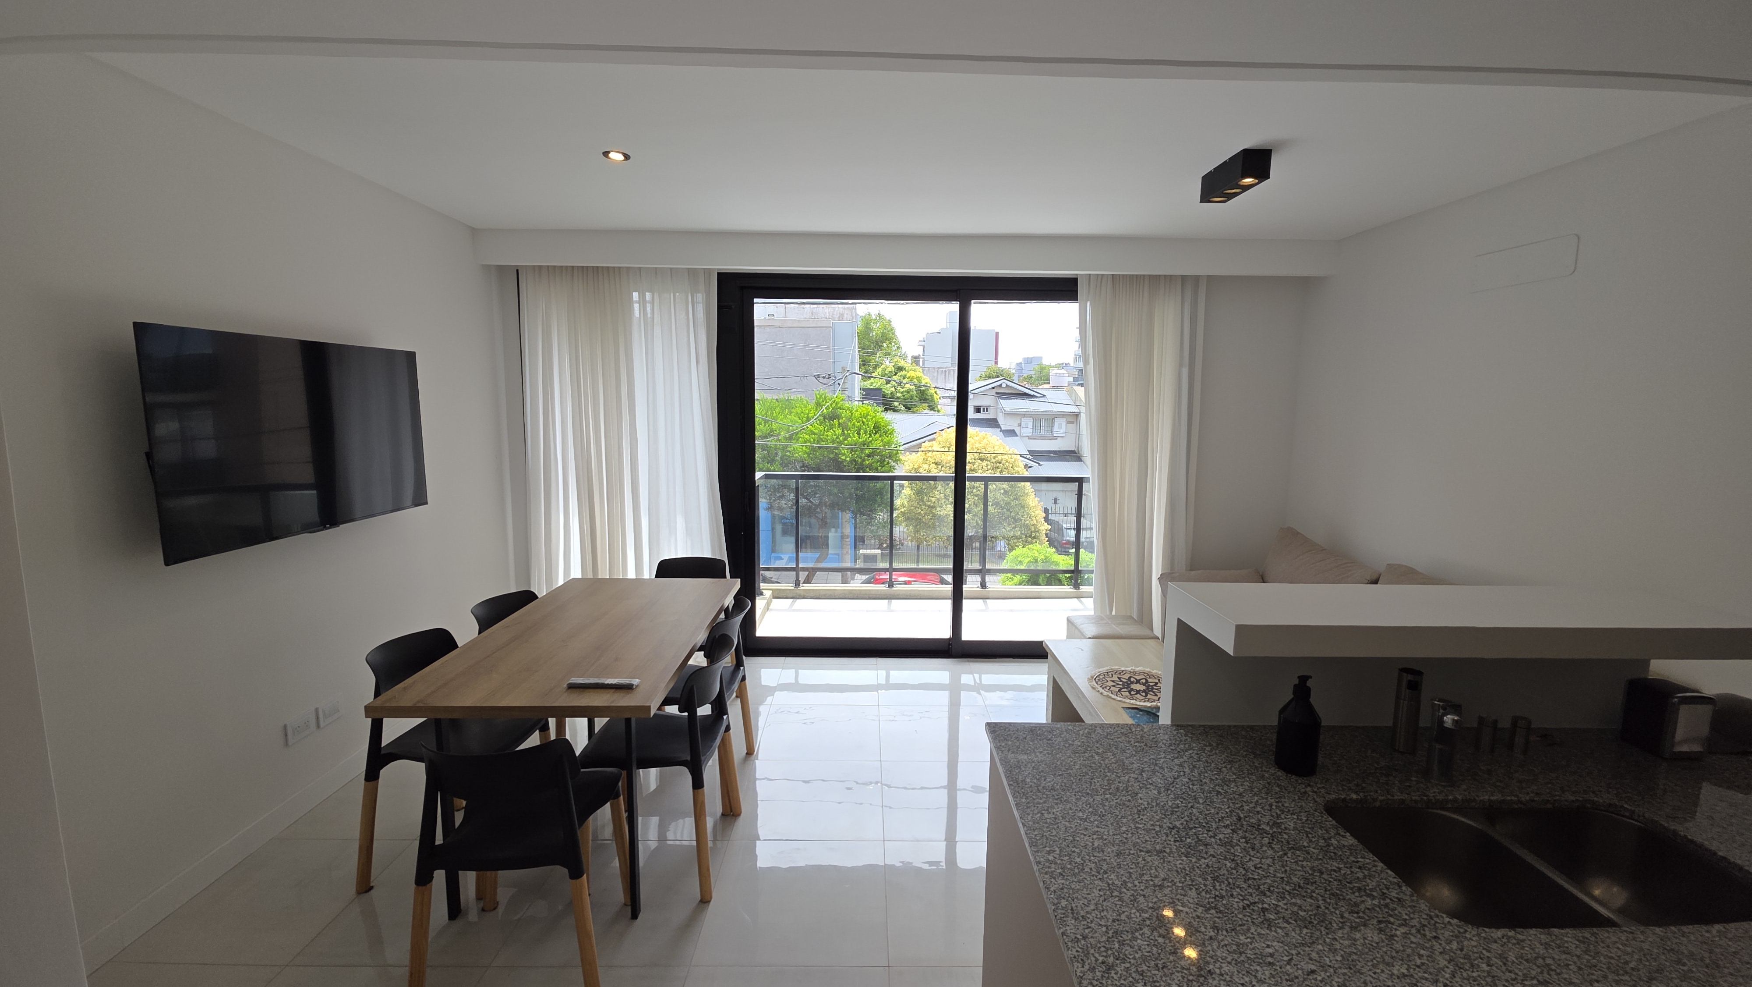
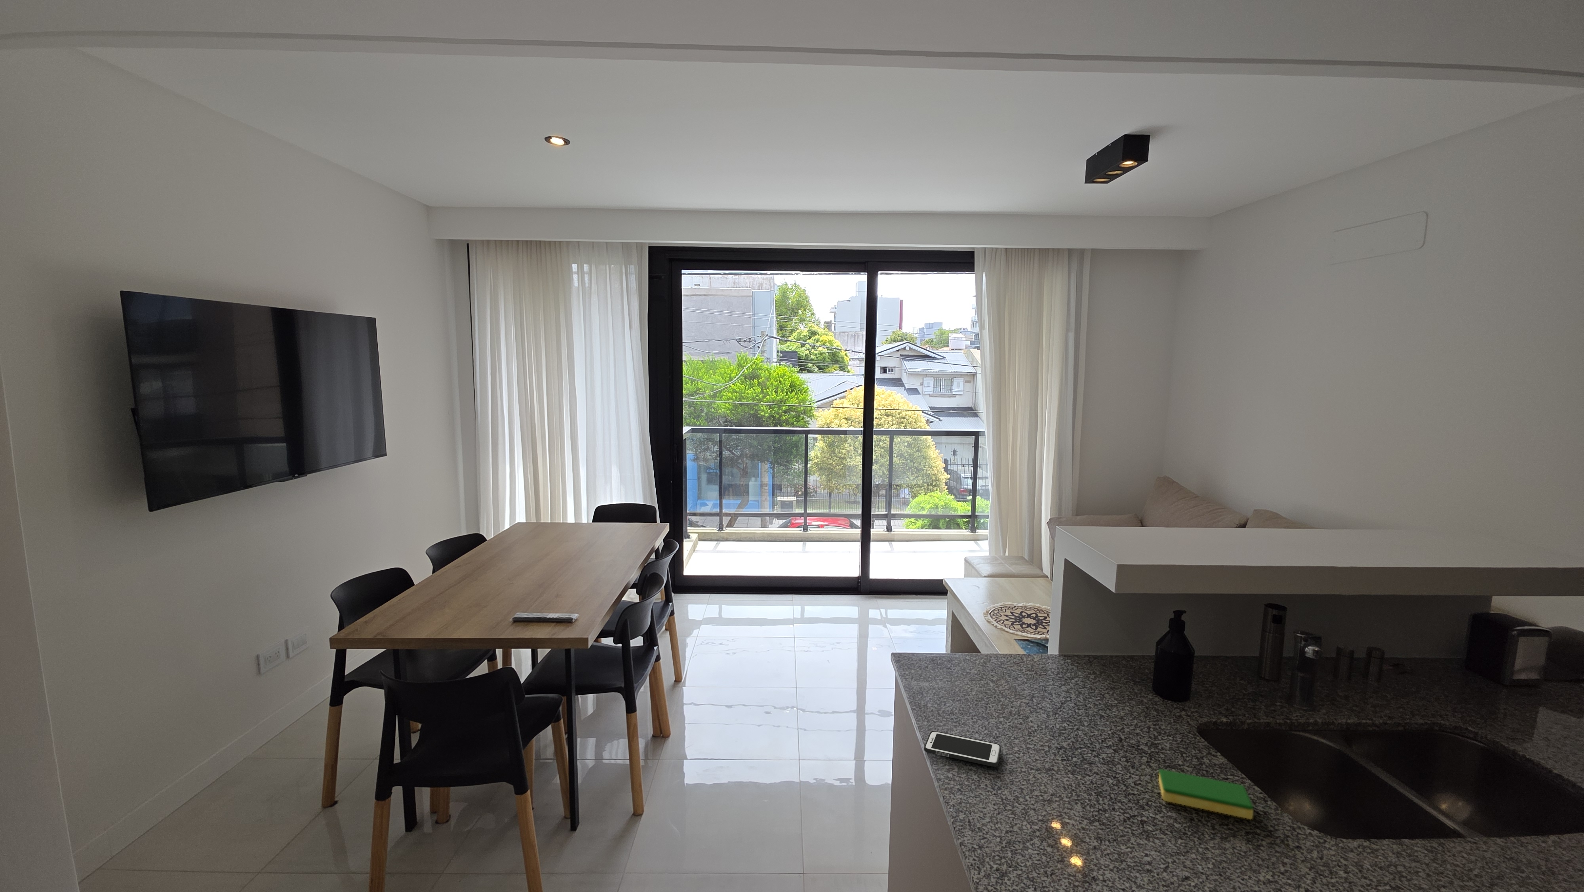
+ dish sponge (1203, 793)
+ cell phone (963, 748)
